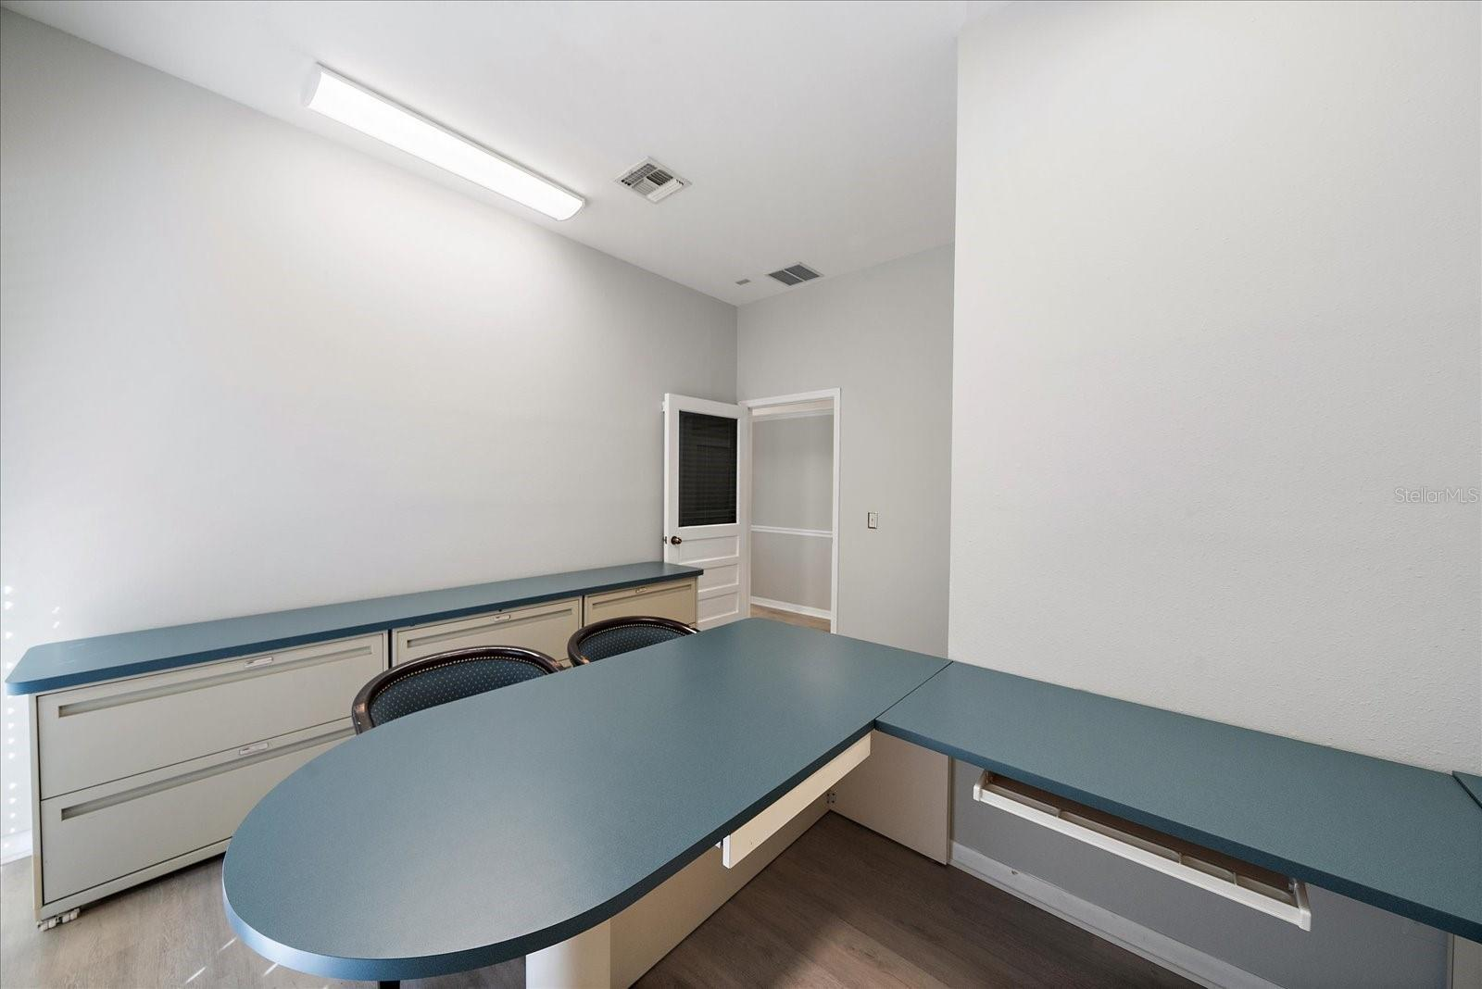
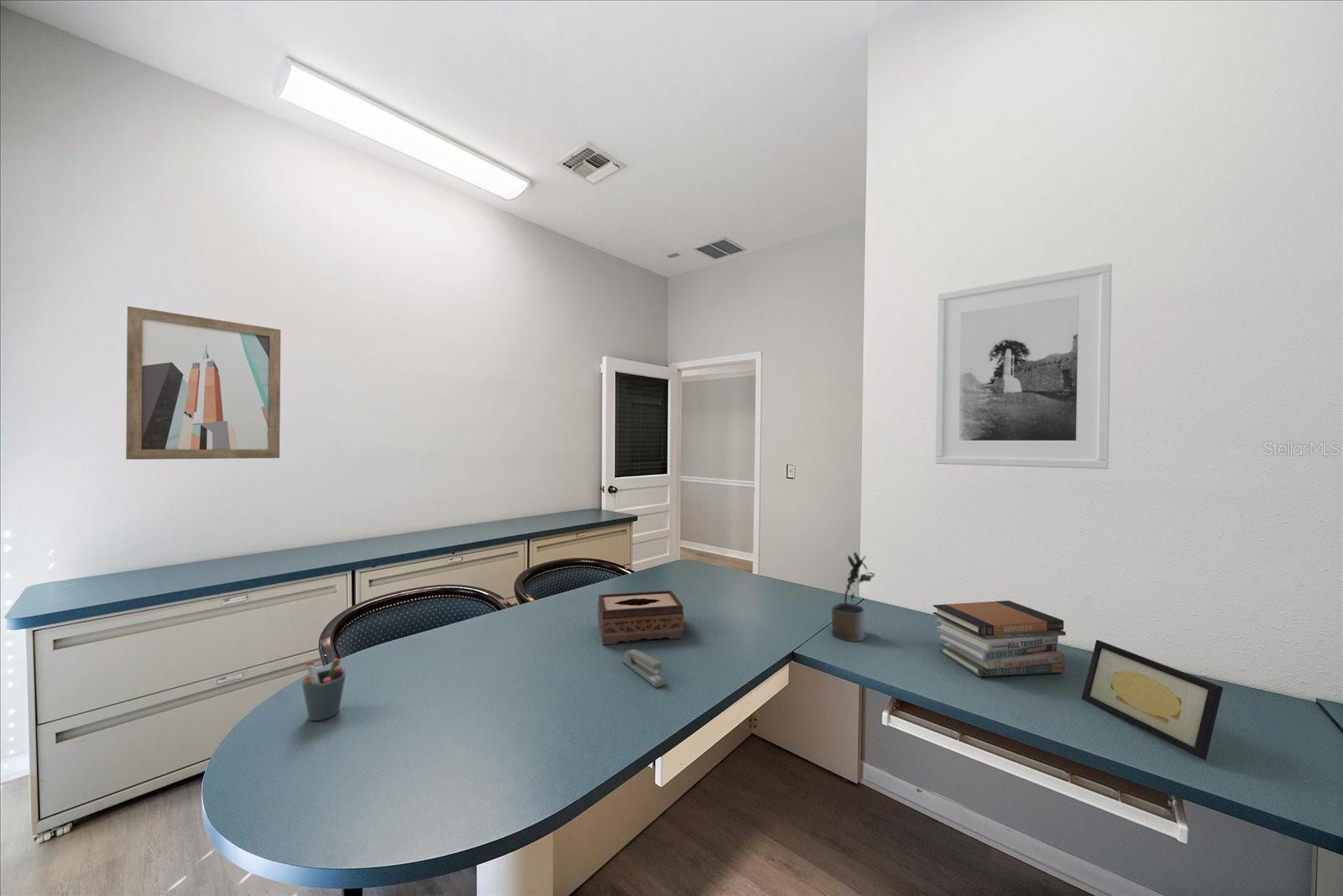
+ pen holder (323, 685)
+ wall art (210, 388)
+ stapler (643, 663)
+ potted plant (854, 596)
+ book stack (995, 637)
+ tissue box (639, 615)
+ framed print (1015, 373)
+ picture frame (1151, 692)
